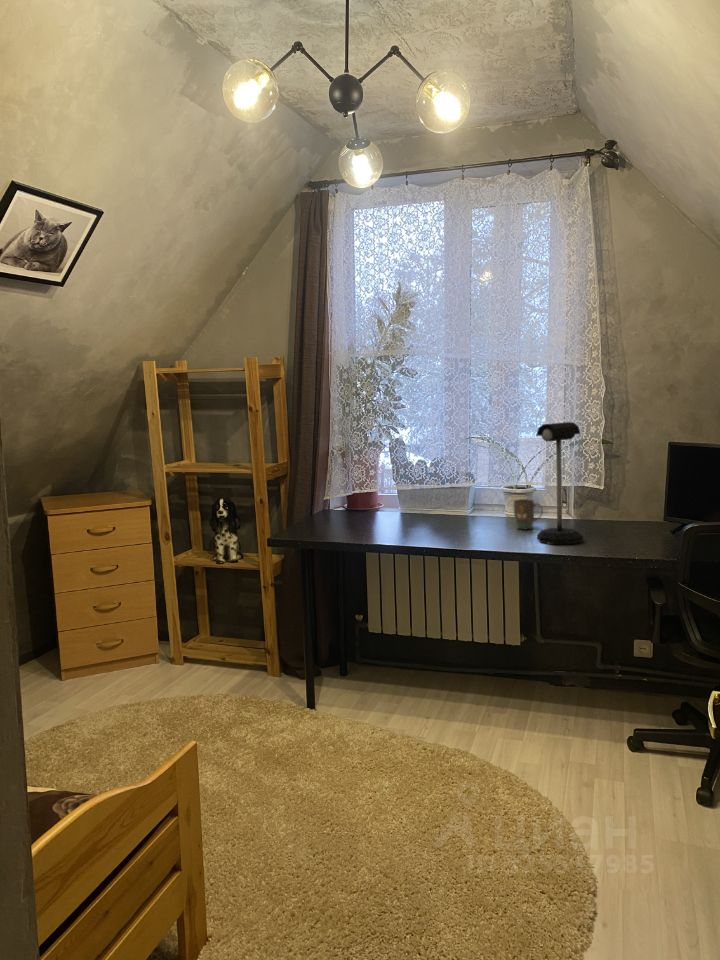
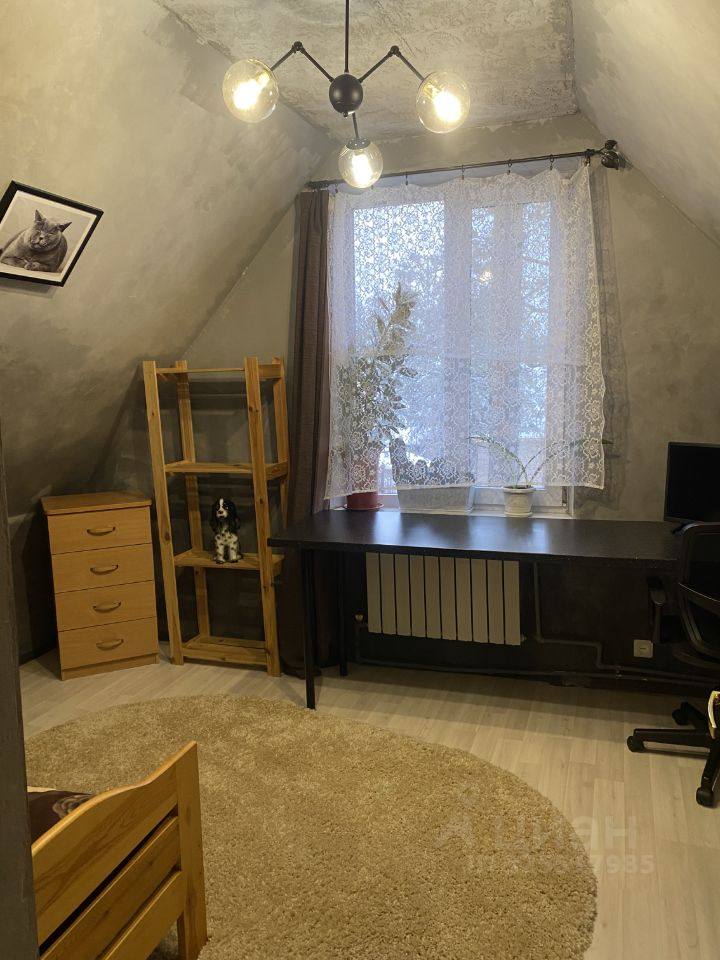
- mug (528, 514)
- mailbox (558, 482)
